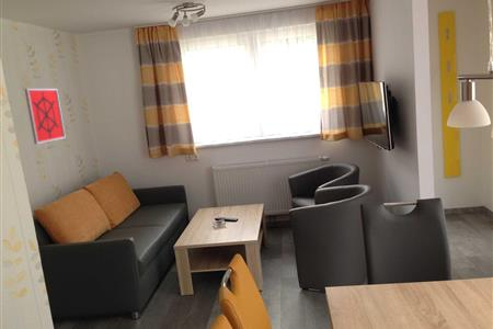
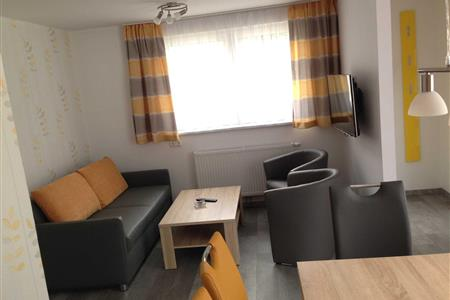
- wall art (46, 114)
